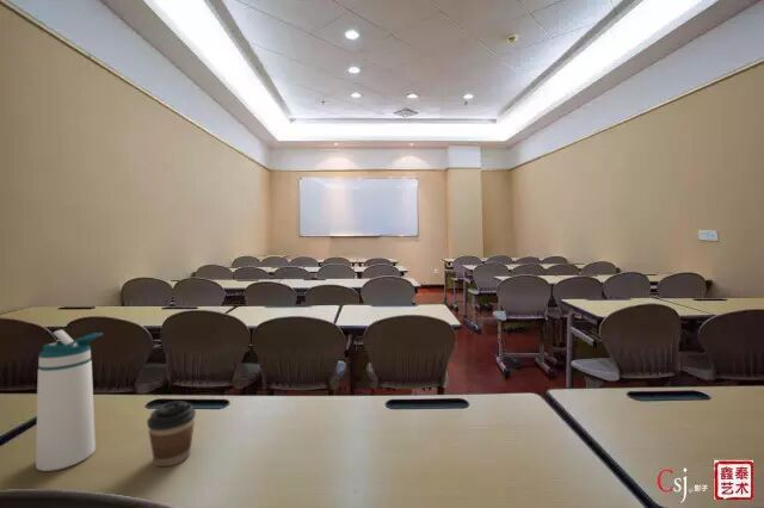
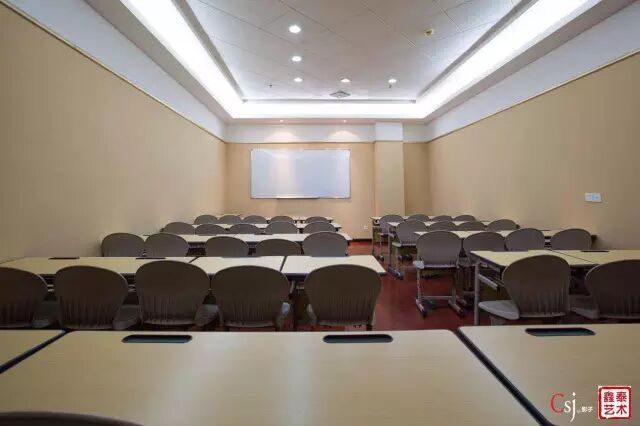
- coffee cup (172, 429)
- water bottle (69, 394)
